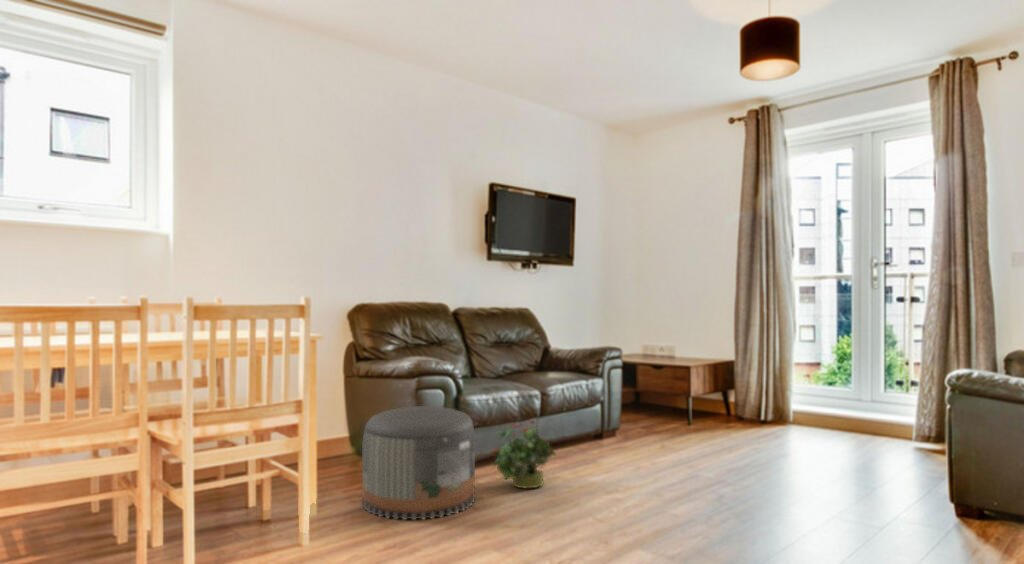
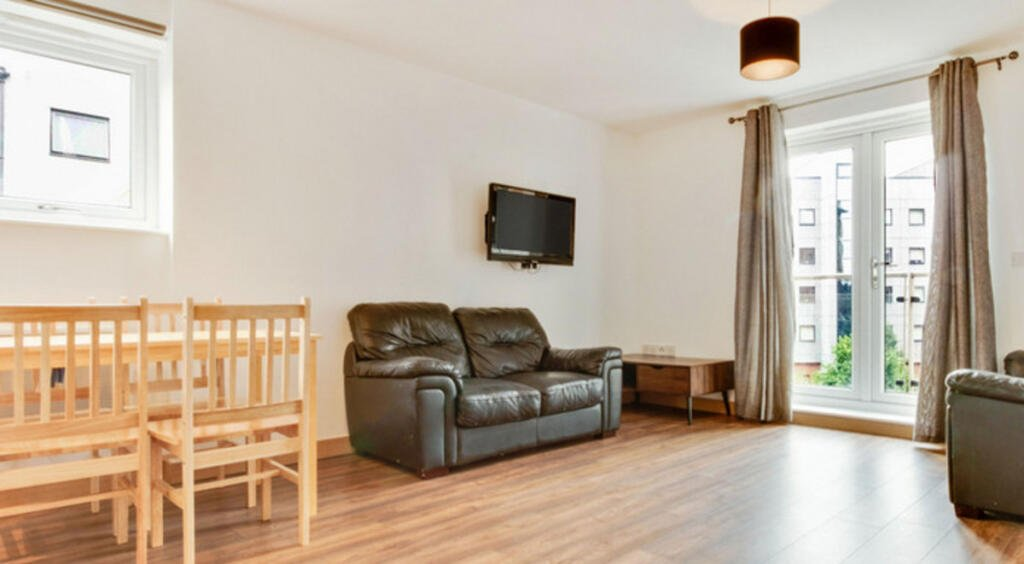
- pouf (419, 454)
- potted plant (520, 453)
